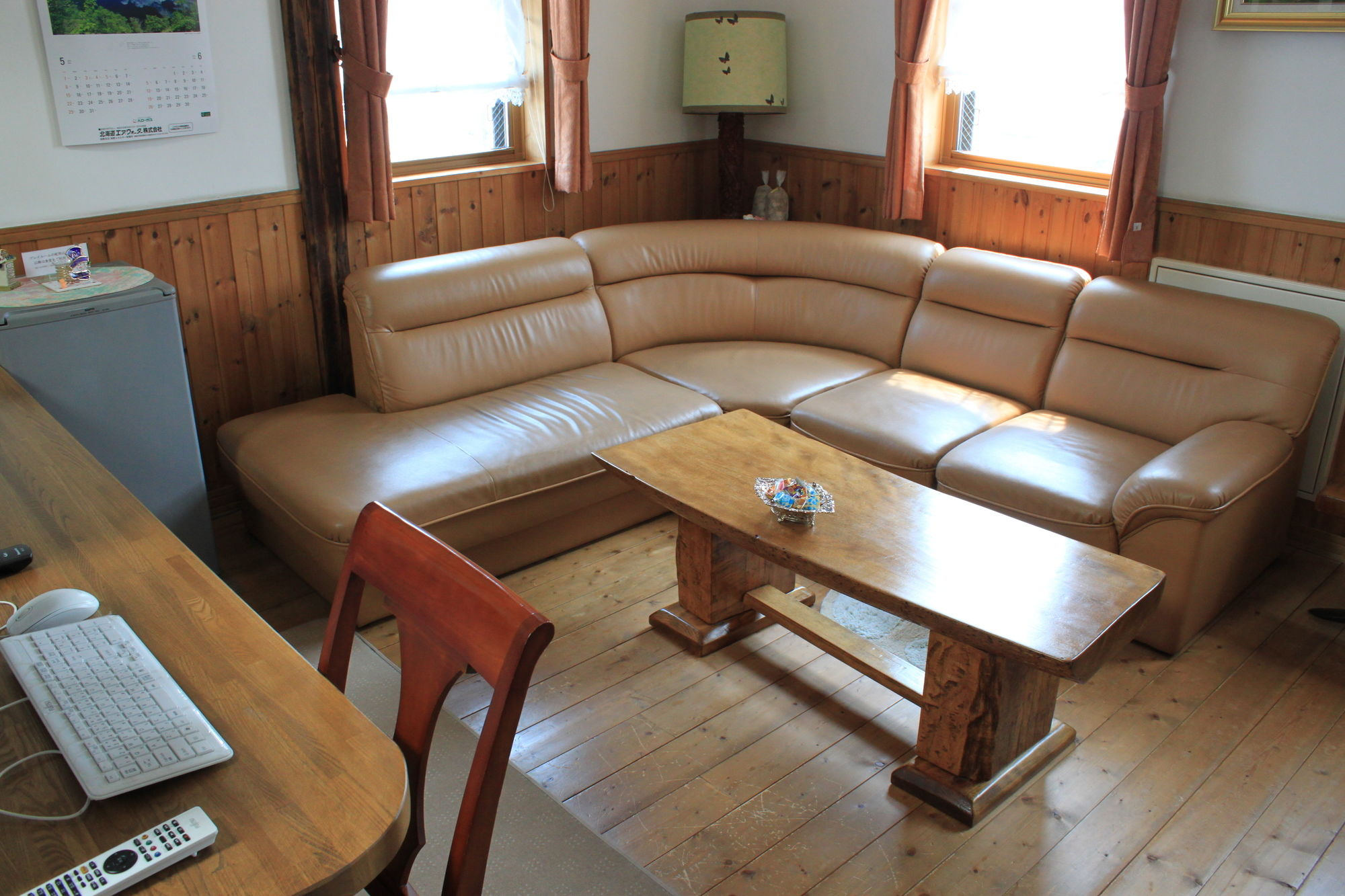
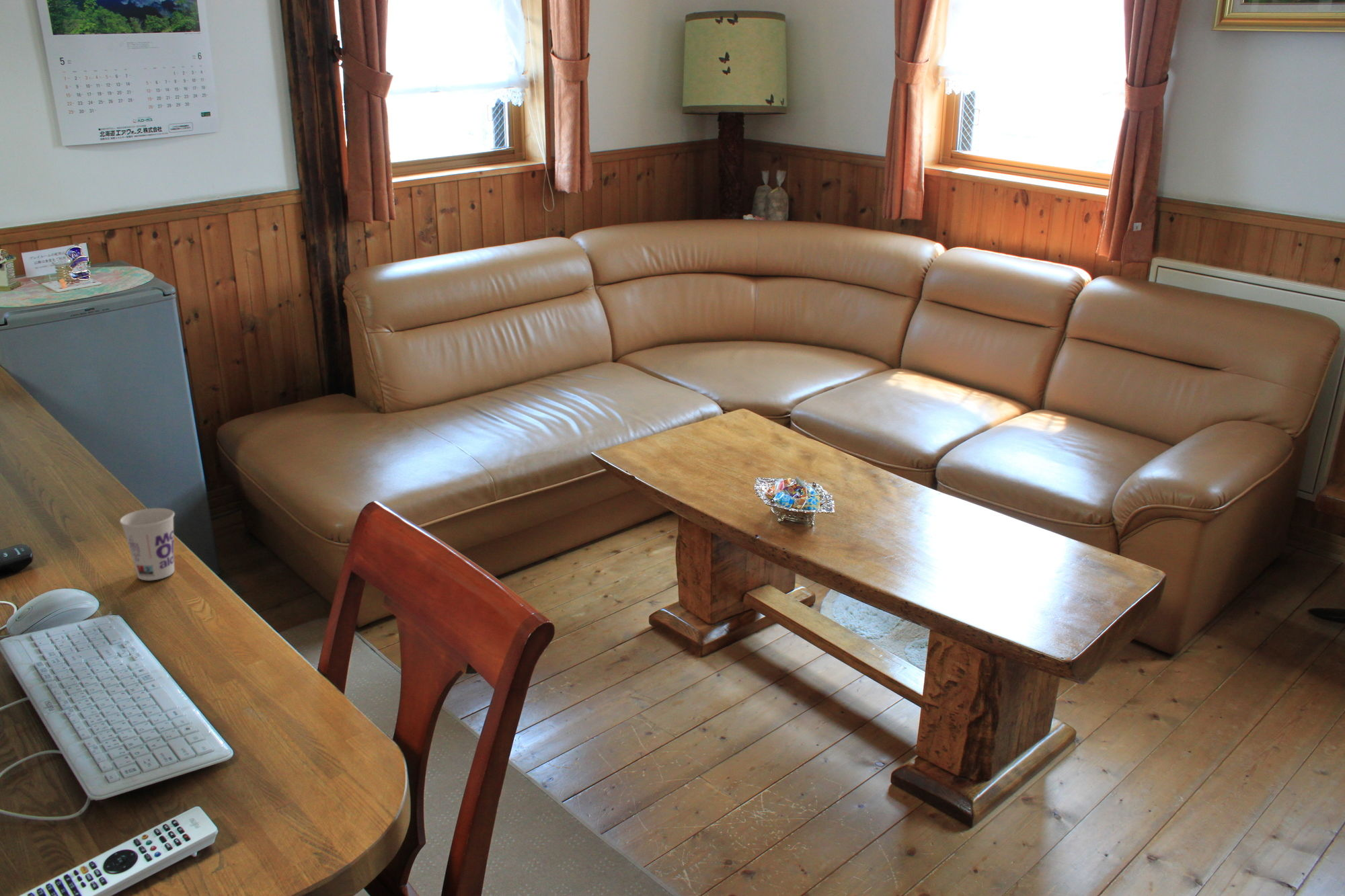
+ cup (151, 545)
